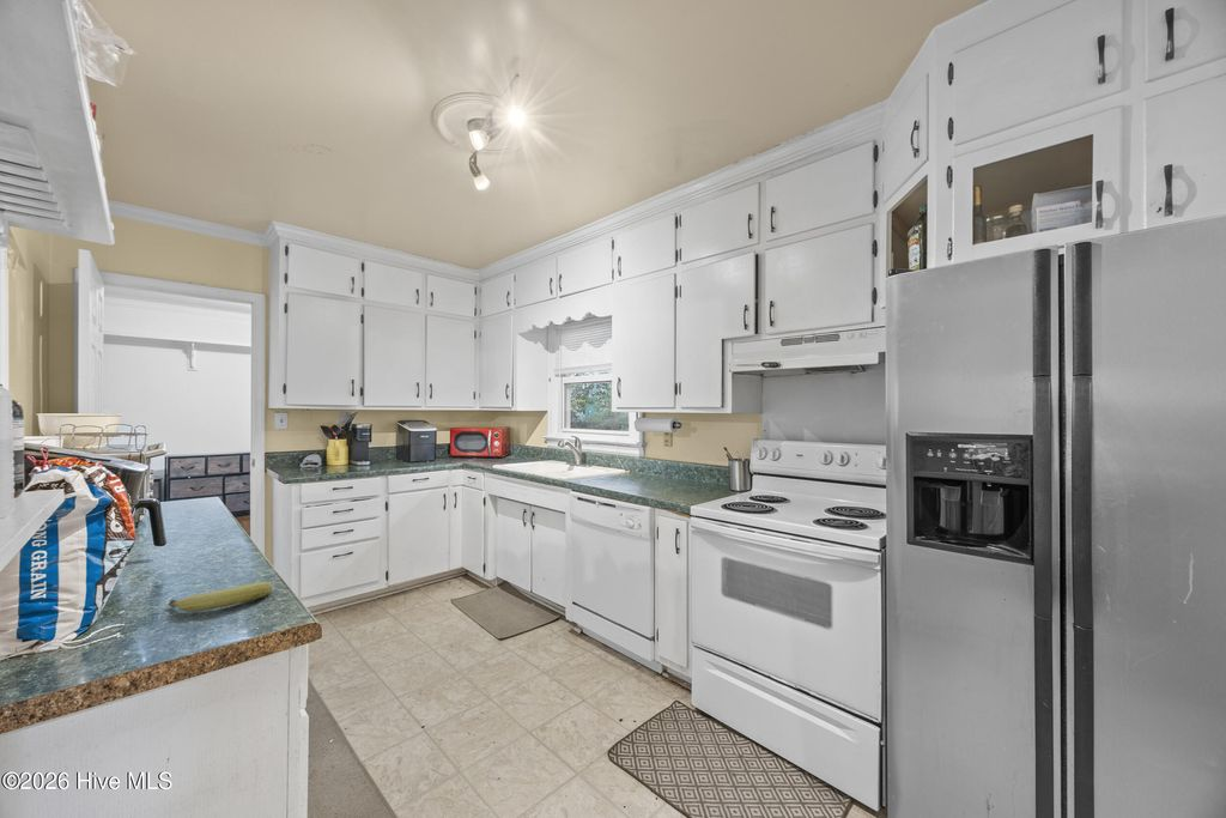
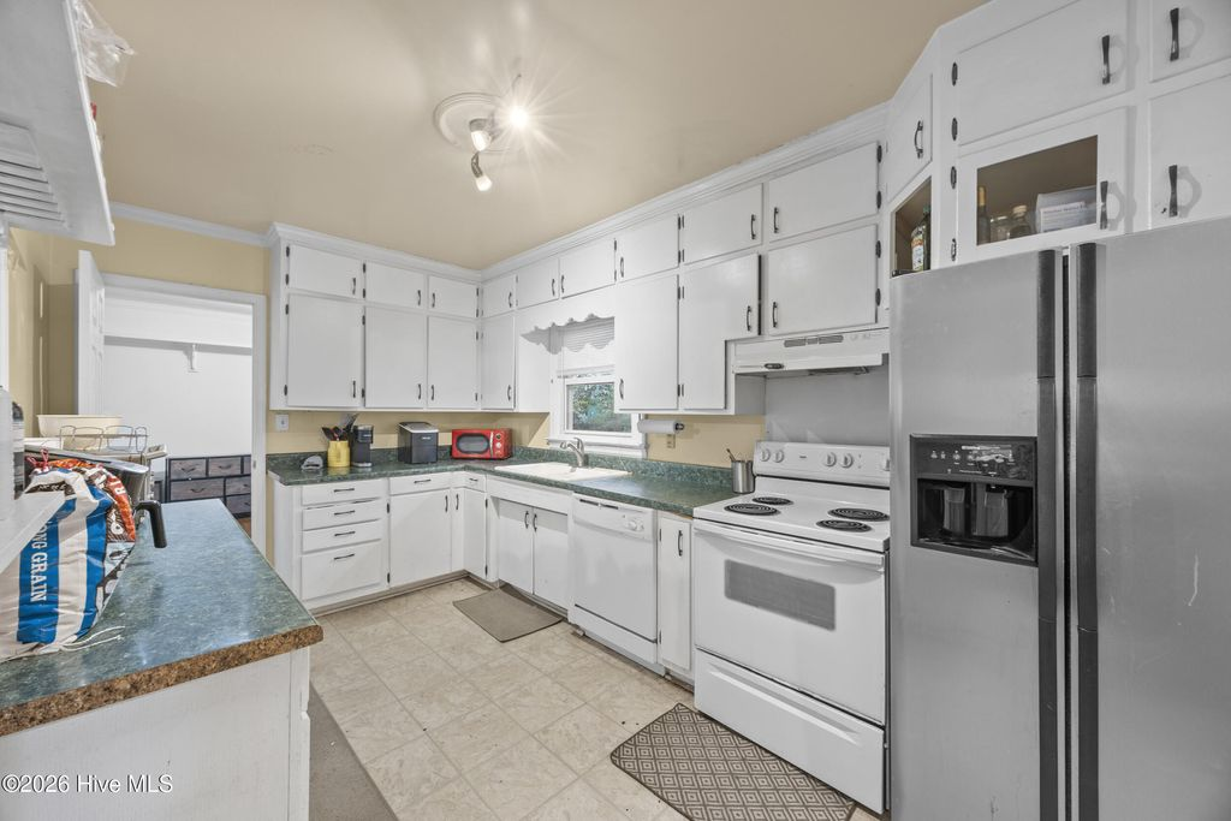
- fruit (220, 595)
